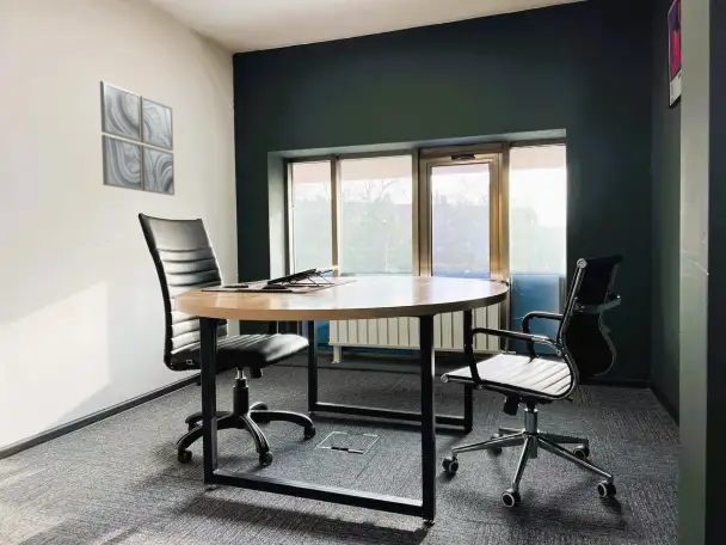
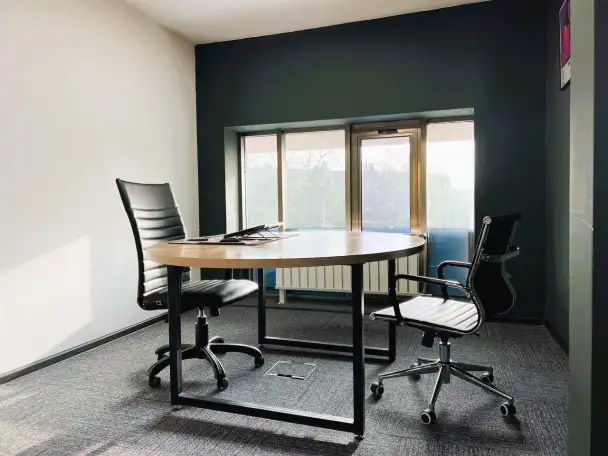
- wall art (140, 143)
